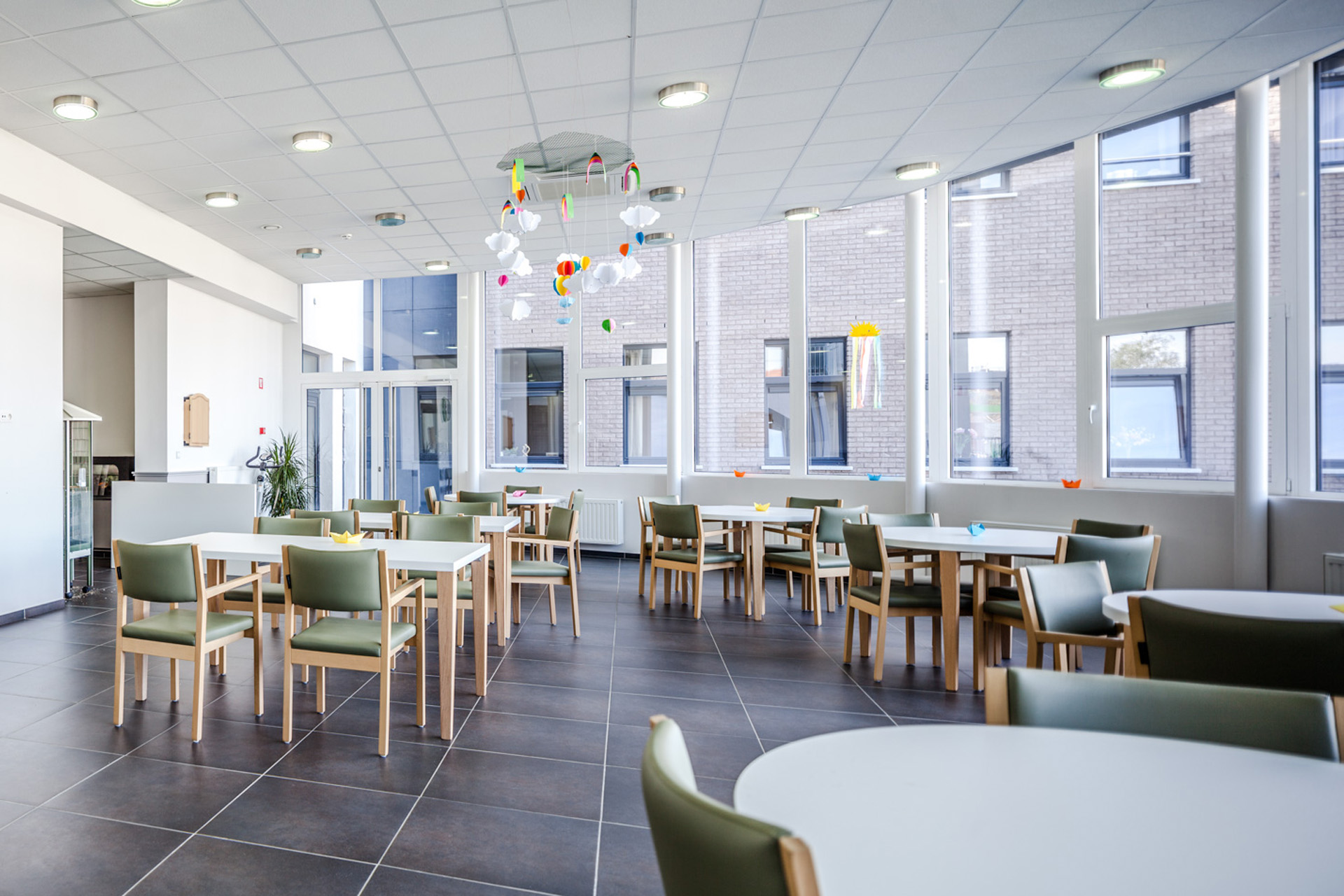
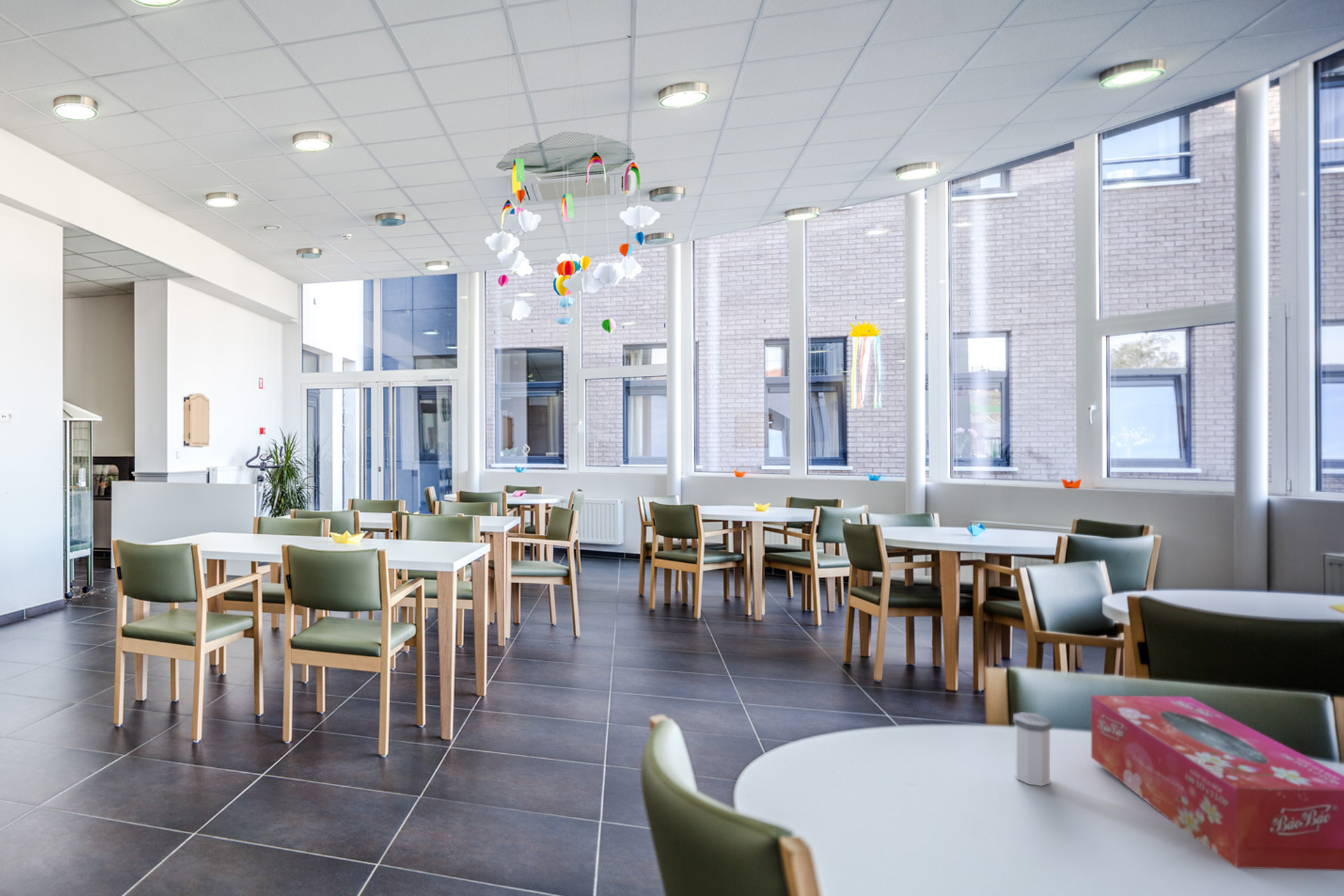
+ salt shaker (1032, 748)
+ tissue box (1209, 771)
